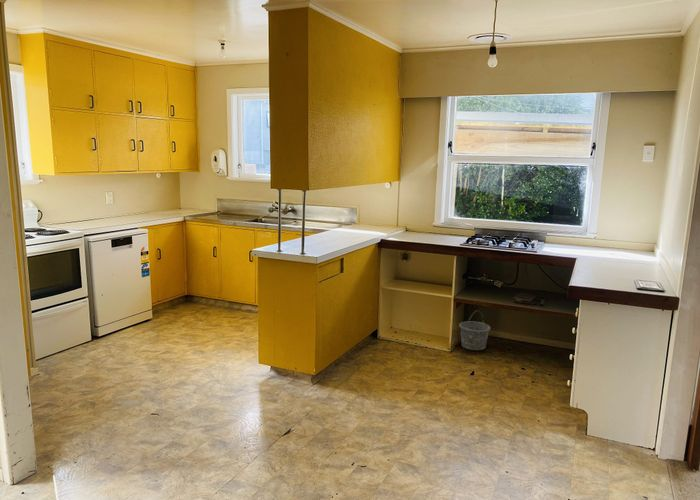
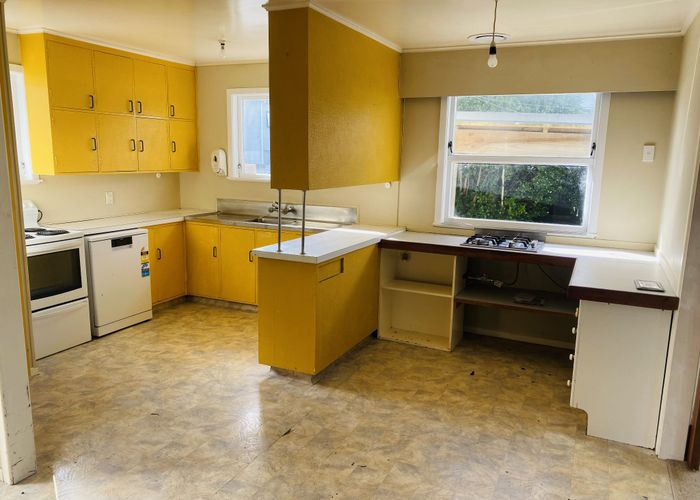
- bucket (474, 328)
